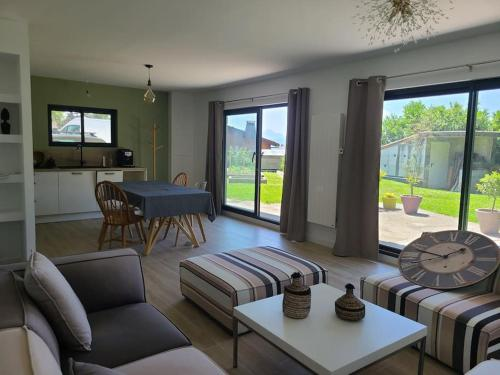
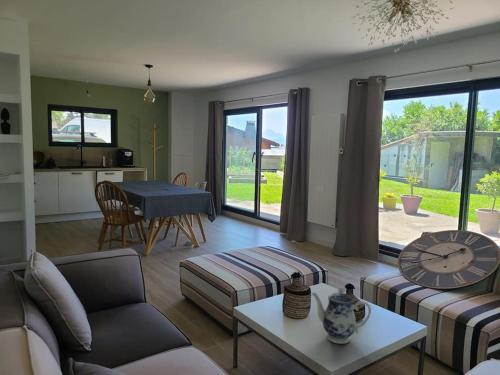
+ teapot (339, 312)
